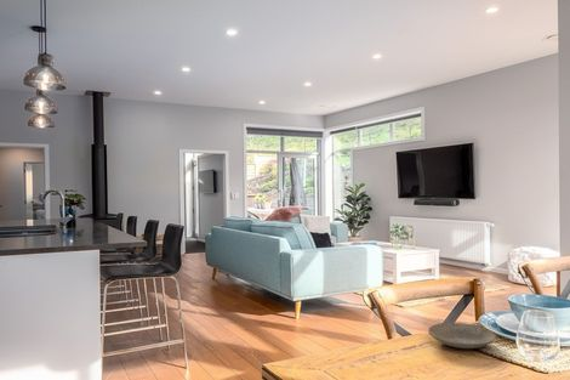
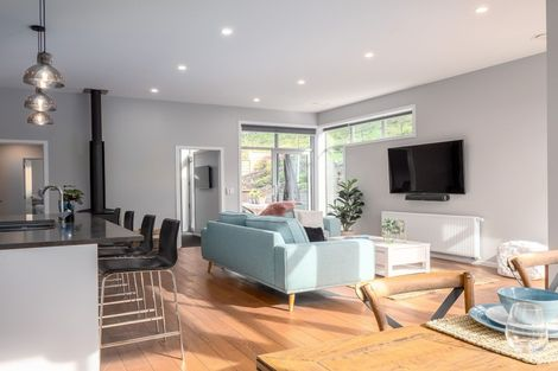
- plate (461, 338)
